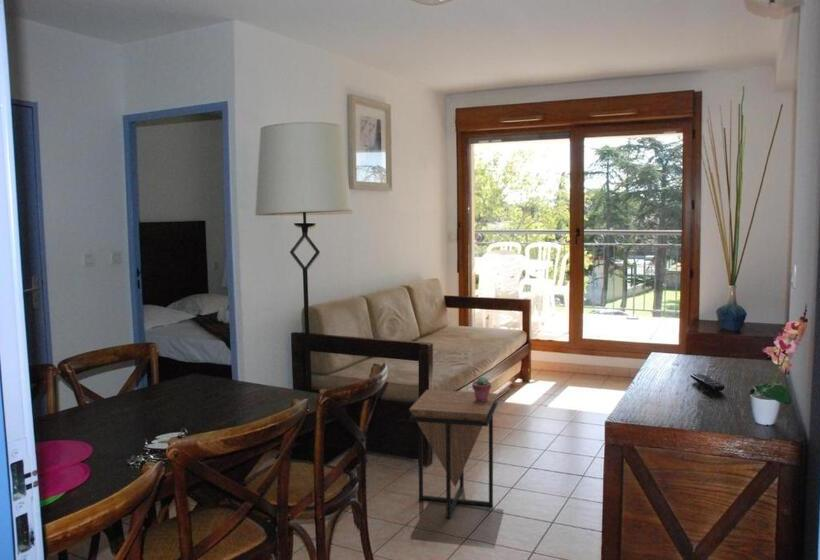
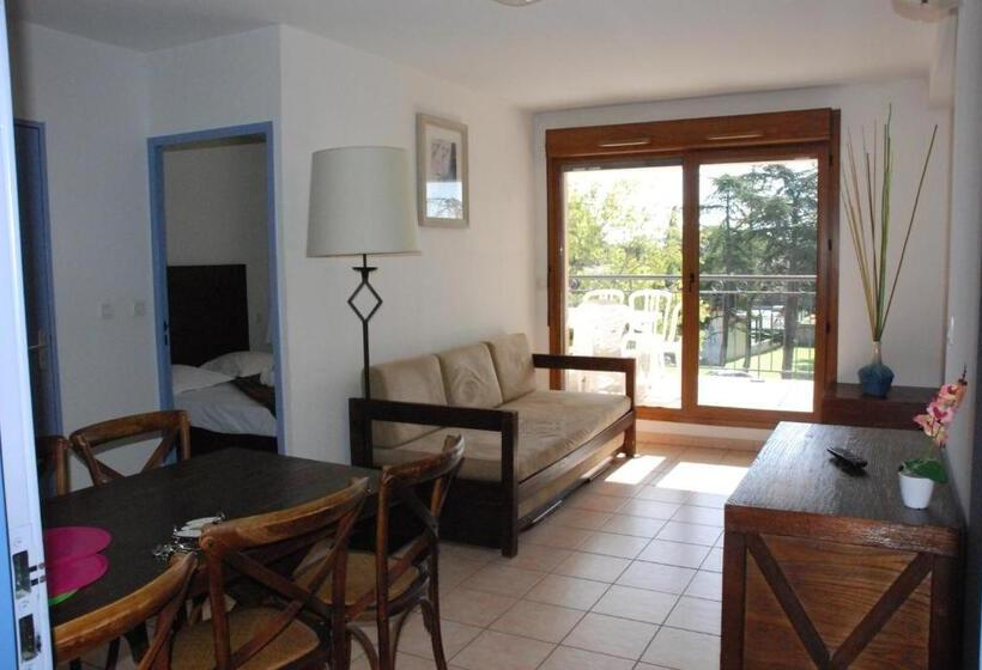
- potted succulent (481, 387)
- side table (455, 451)
